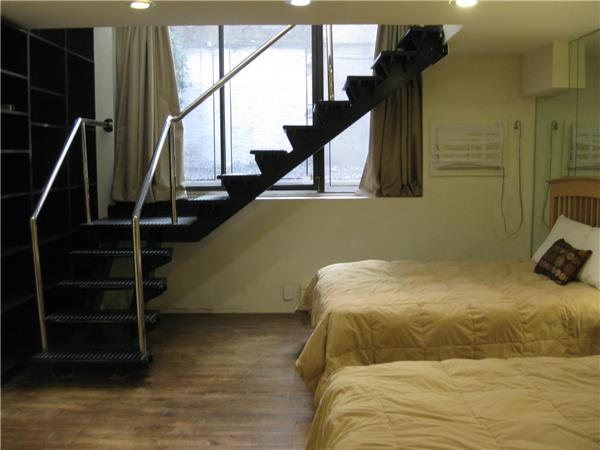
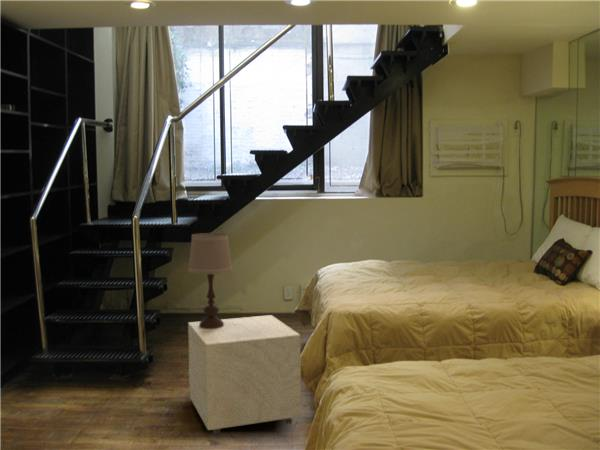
+ table lamp (210, 280)
+ nightstand (238, 368)
